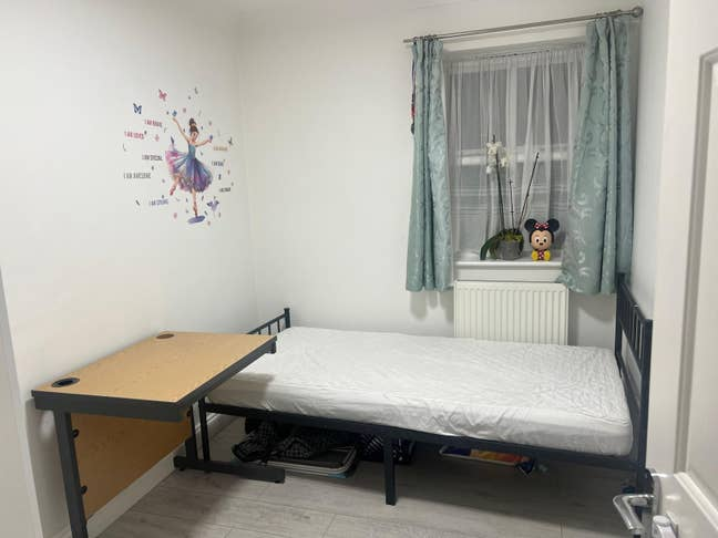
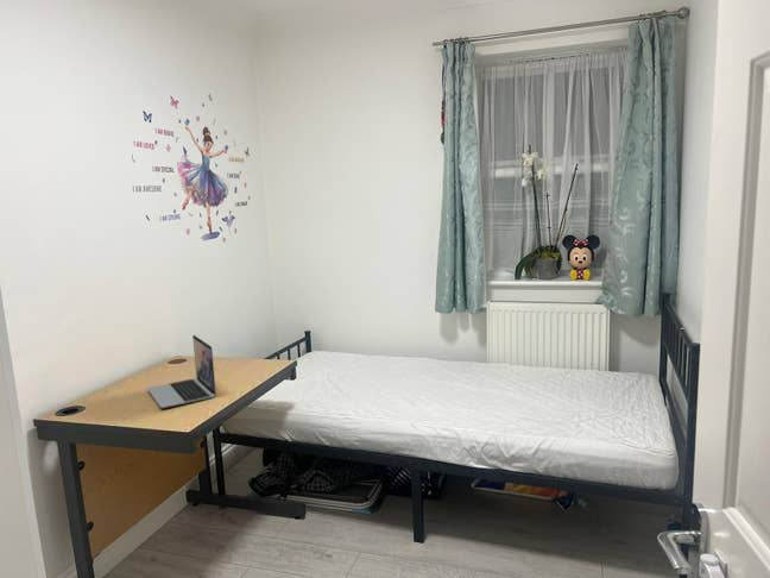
+ laptop (181, 381)
